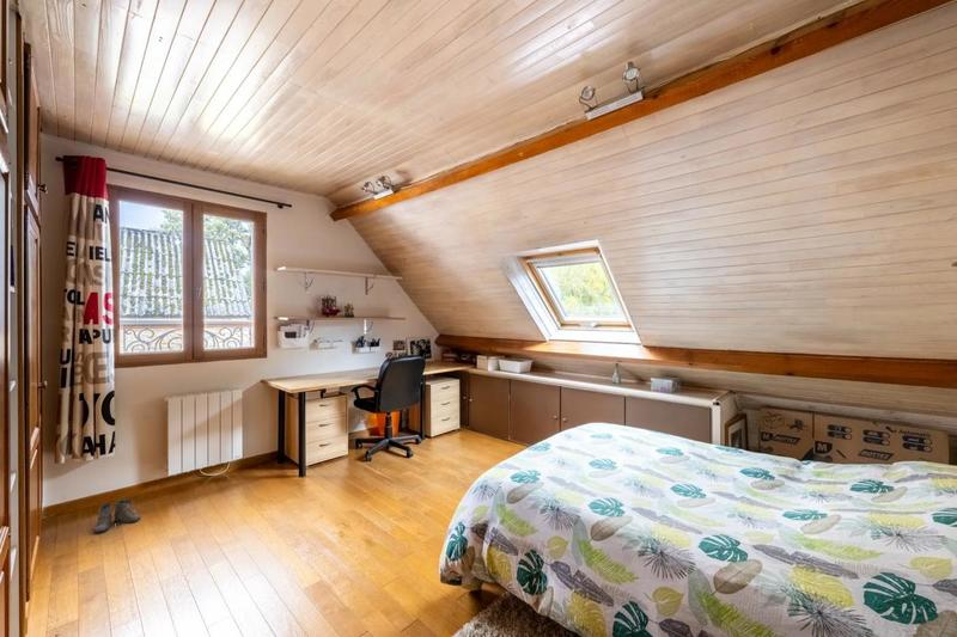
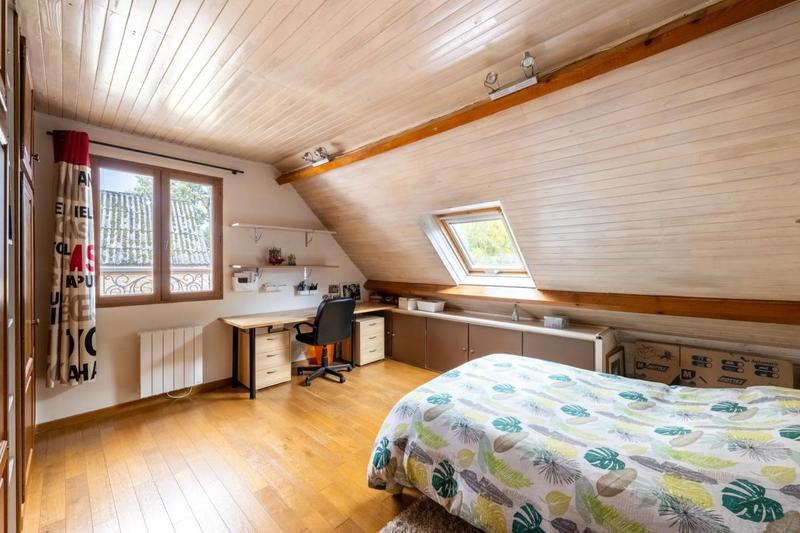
- boots (115, 514)
